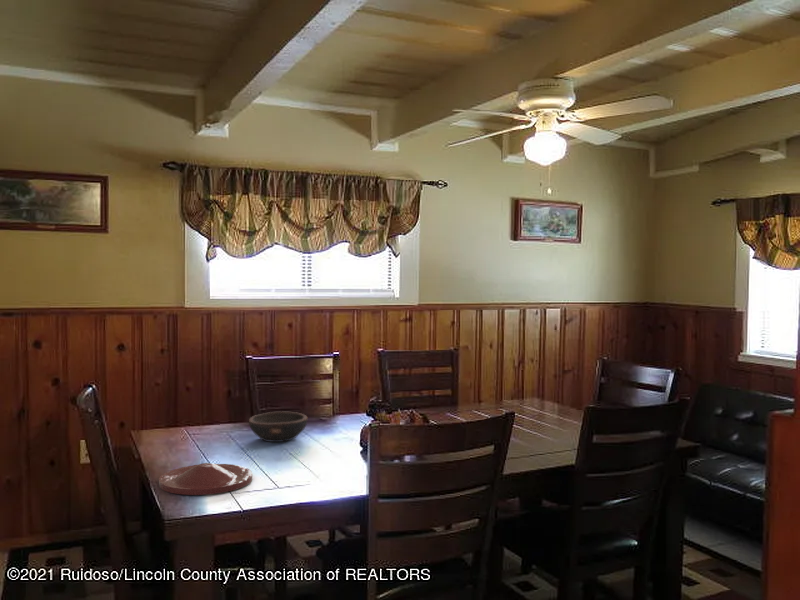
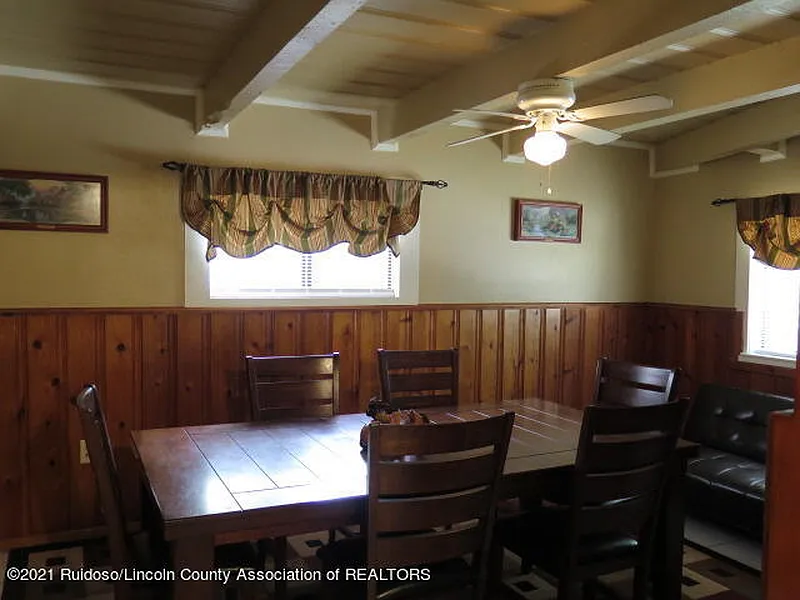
- bowl (278, 427)
- plate (206, 472)
